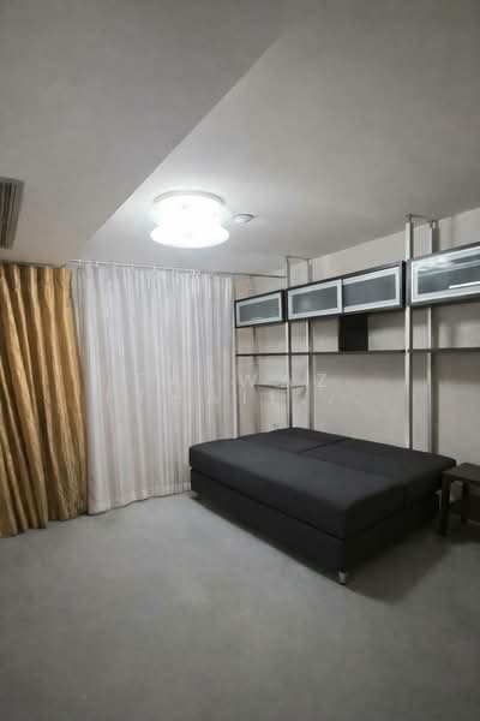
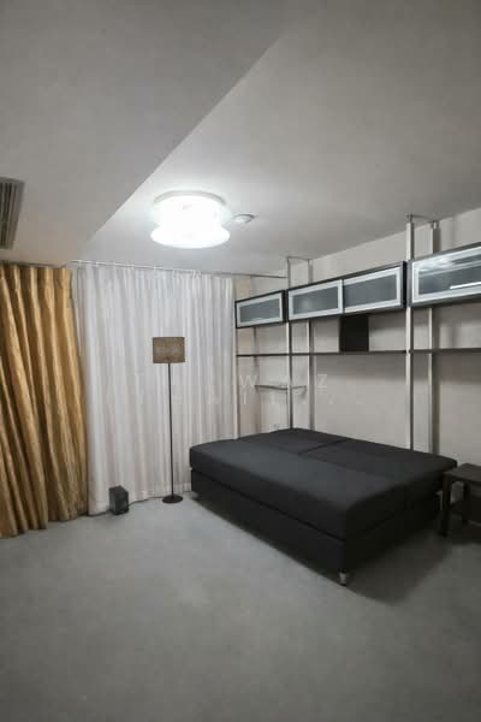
+ floor lamp (170, 419)
+ speaker (118, 499)
